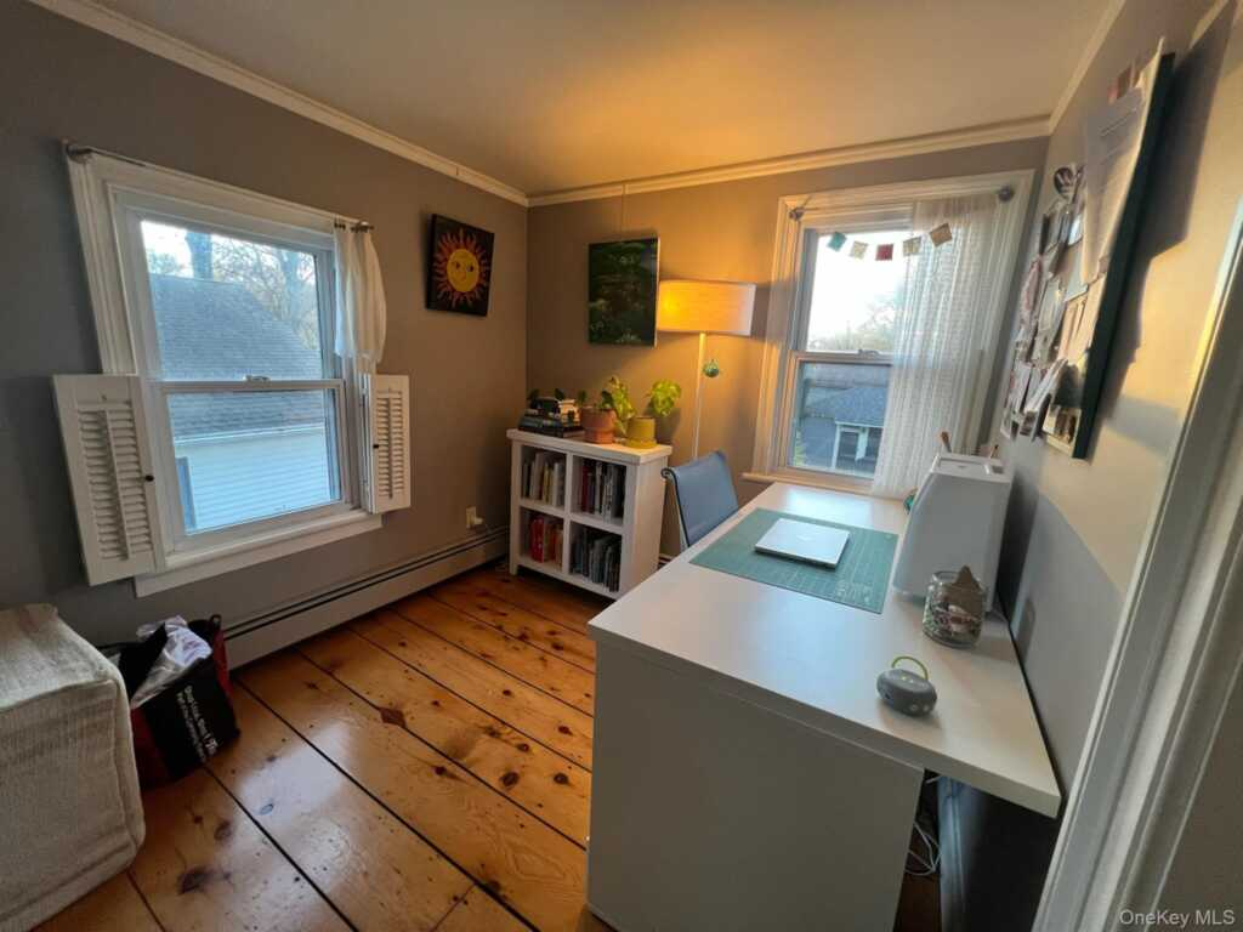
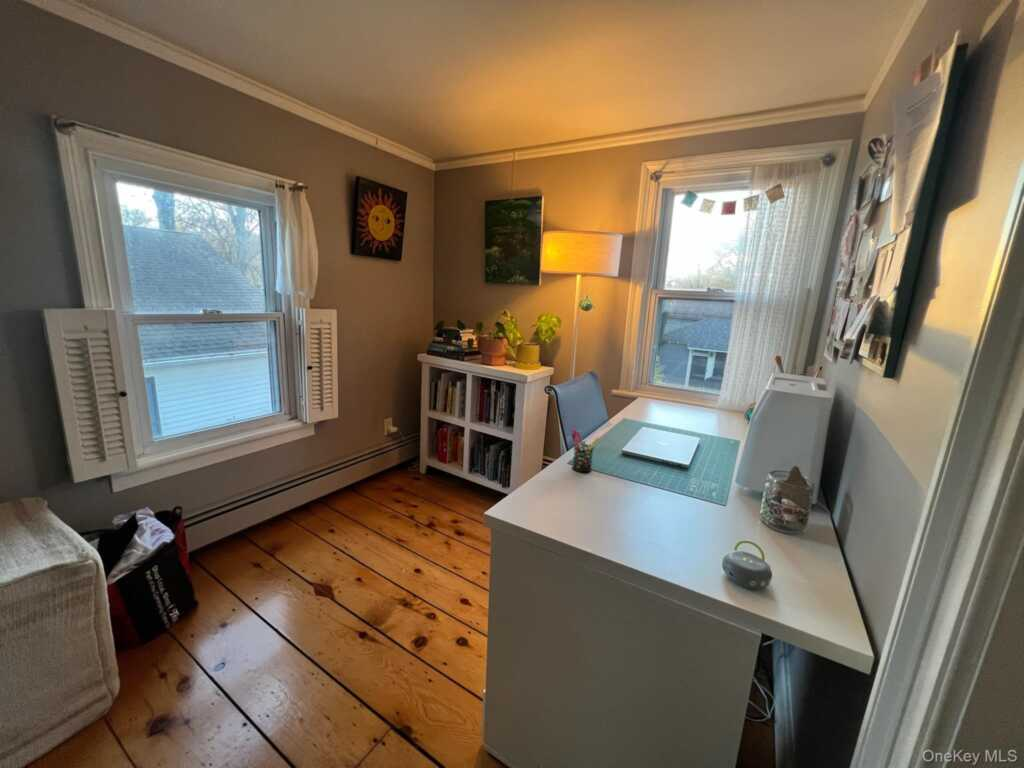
+ pen holder (582, 450)
